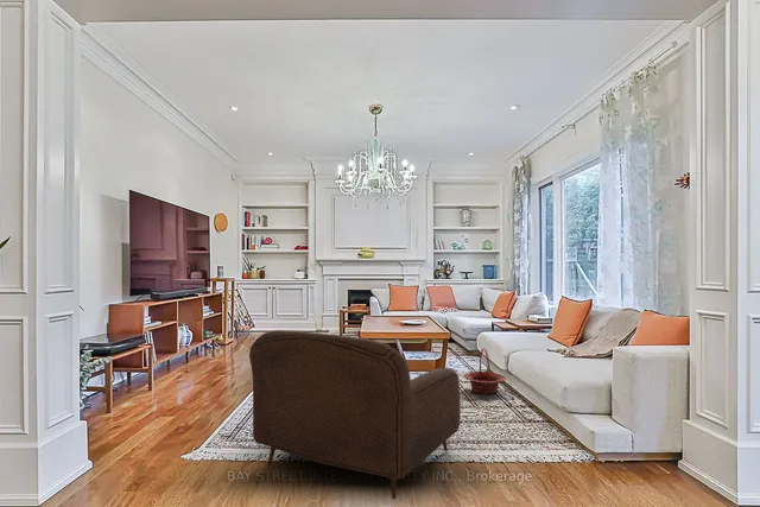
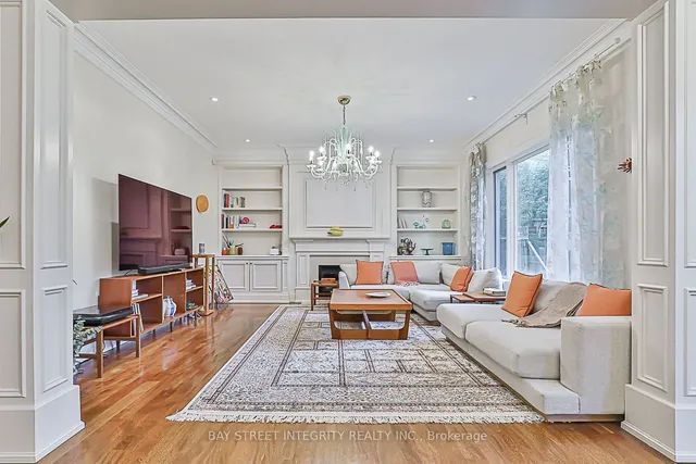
- basket (483, 372)
- armchair (357, 391)
